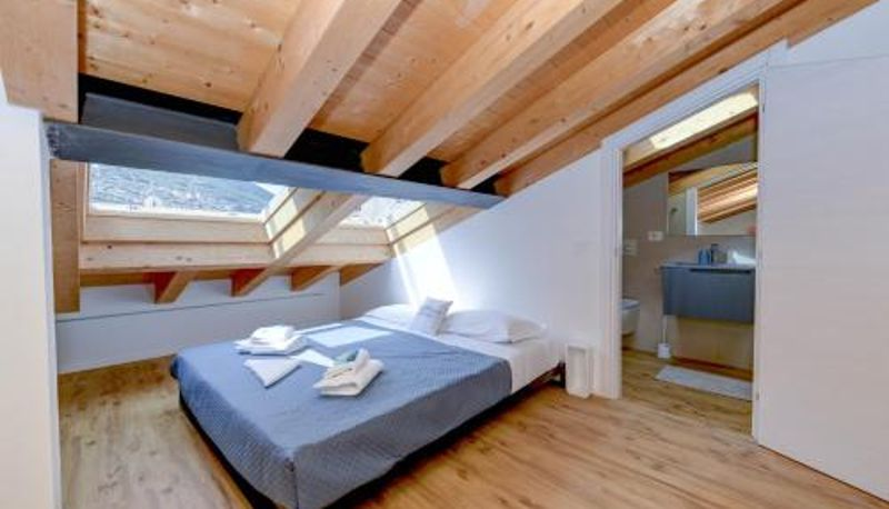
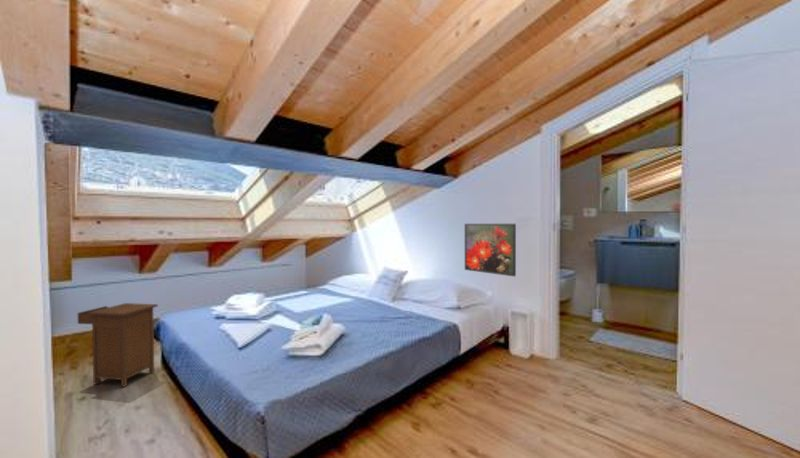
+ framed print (488, 248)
+ nightstand (116, 342)
